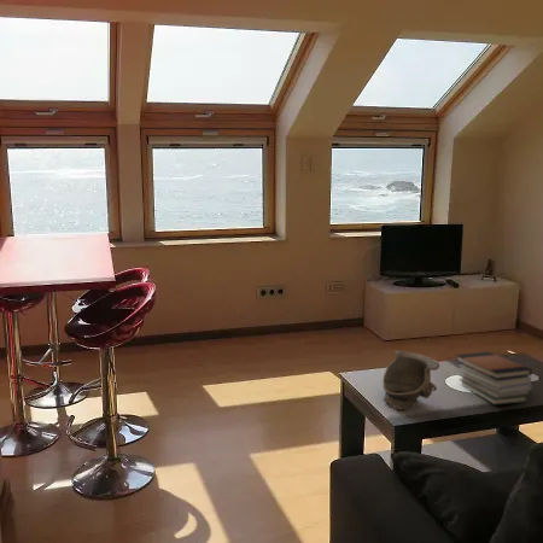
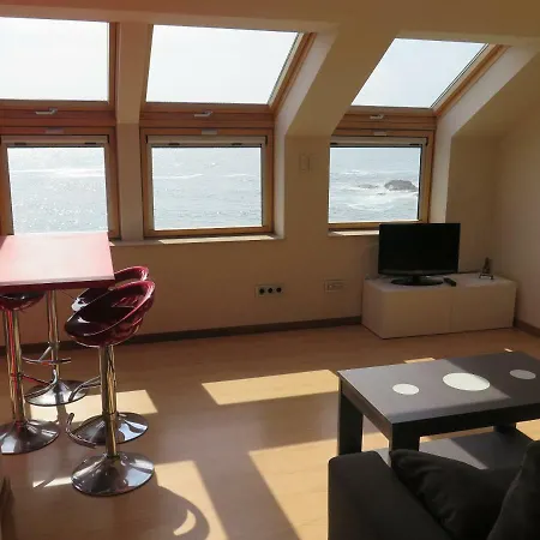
- book stack (492, 376)
- decorative bowl (410, 380)
